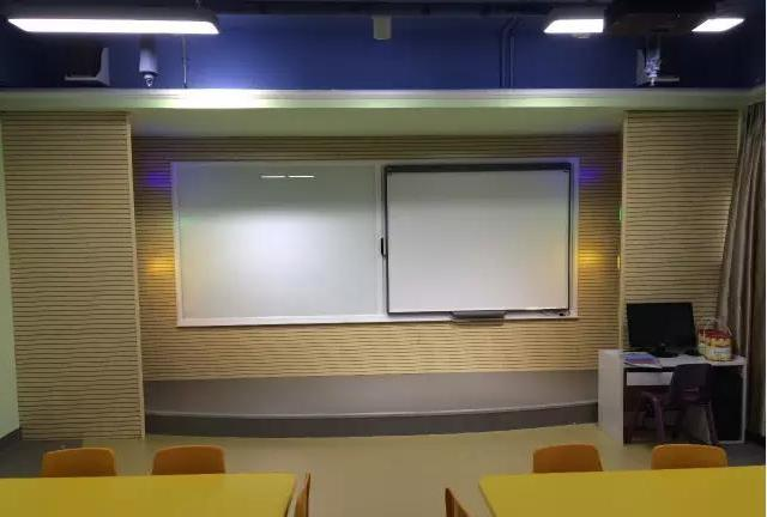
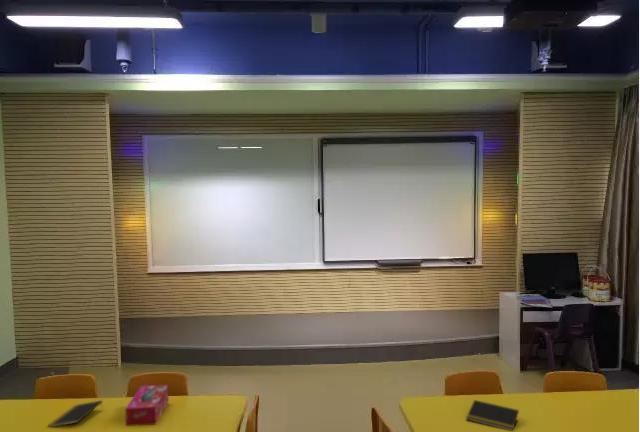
+ tissue box (148, 404)
+ notepad (492, 414)
+ notepad (76, 413)
